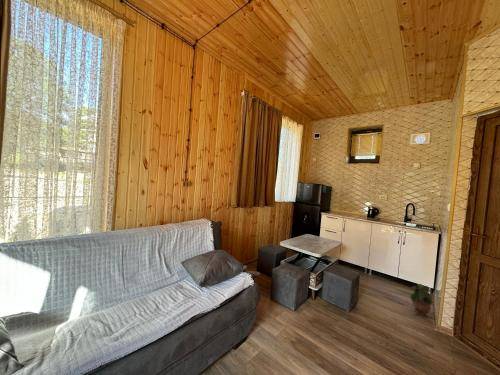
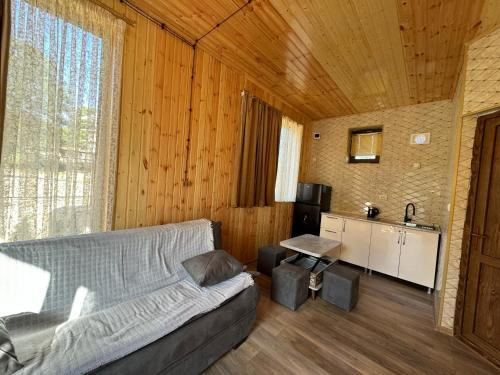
- potted plant (420, 299)
